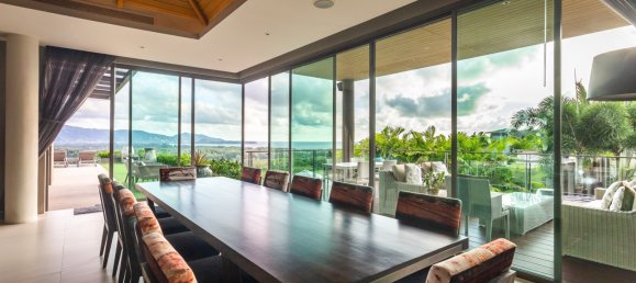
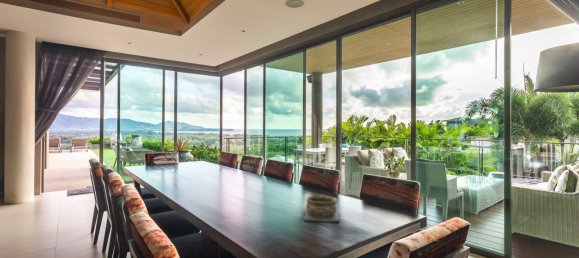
+ bowl (321, 207)
